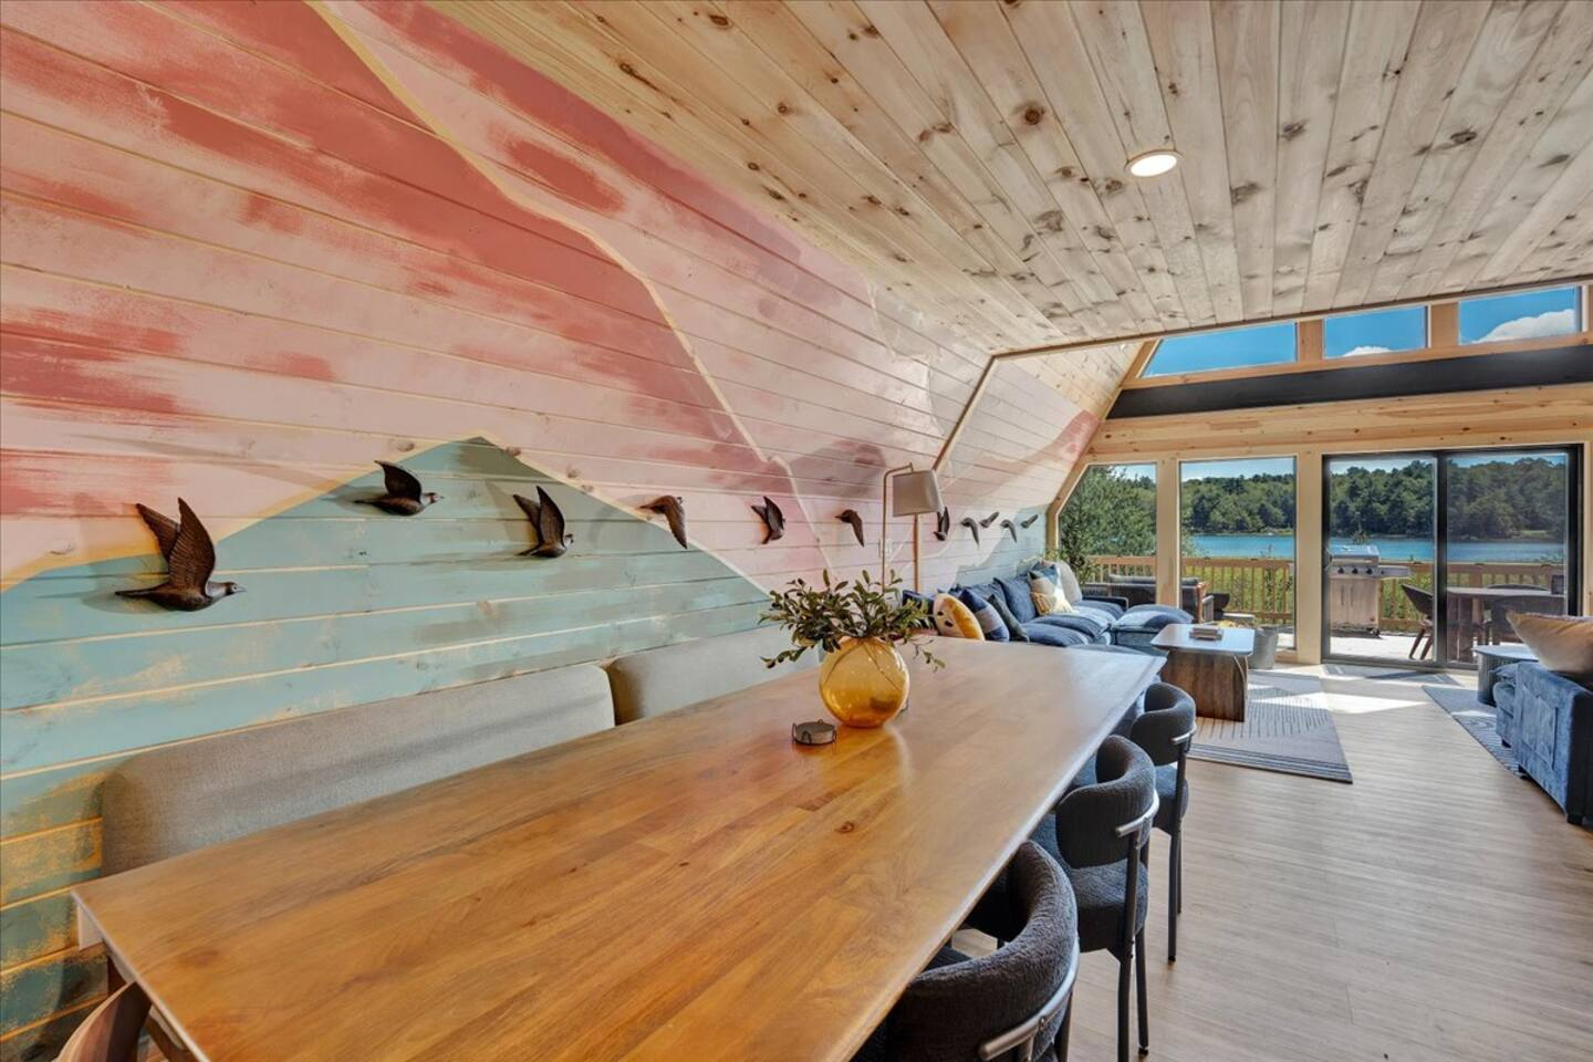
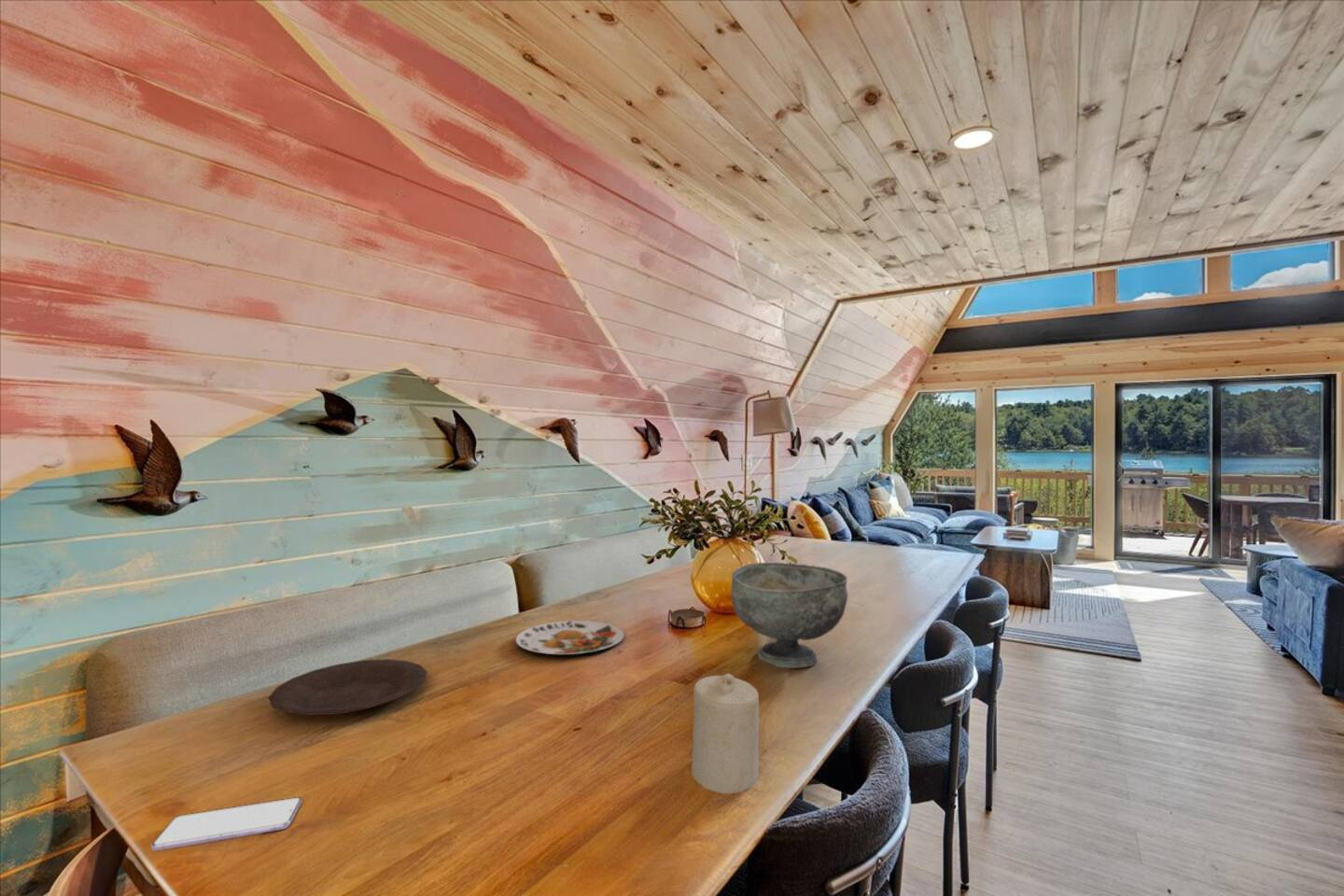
+ plate (570, 637)
+ decorative bowl (788, 615)
+ plate (352, 690)
+ candle (723, 721)
+ smartphone (231, 822)
